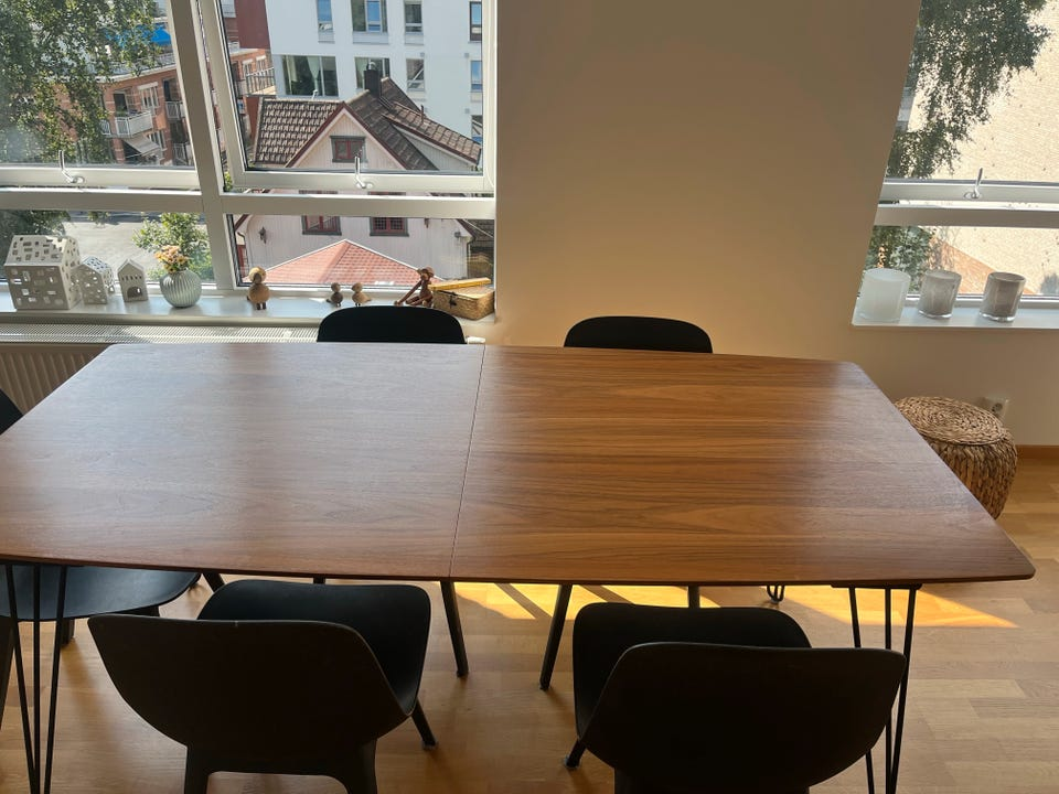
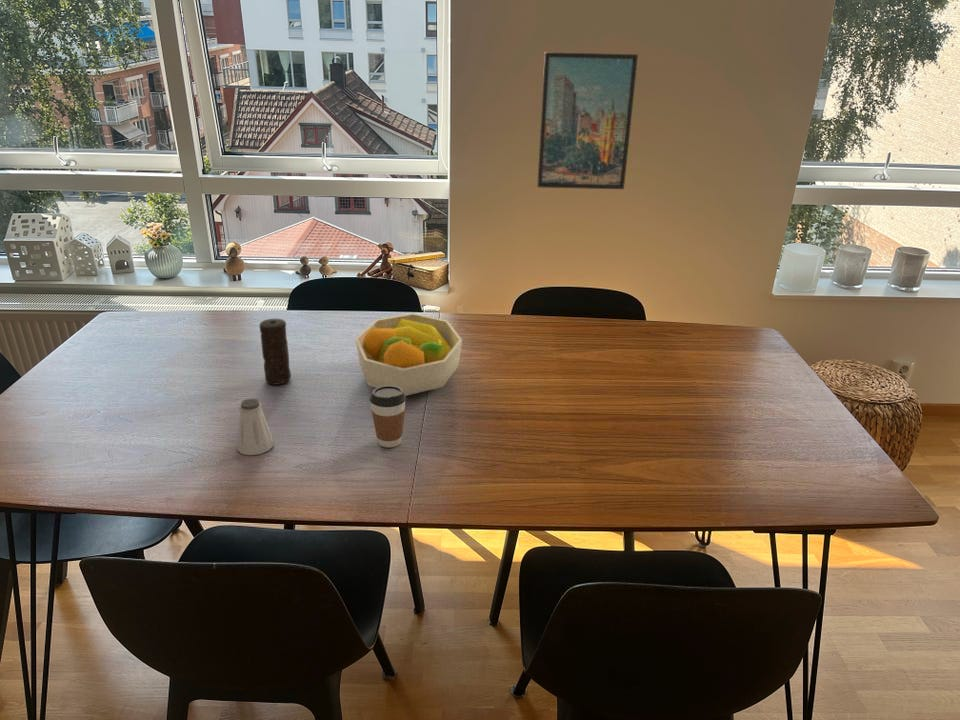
+ candle (275, 351)
+ coffee cup (388, 417)
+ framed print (585, 123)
+ fruit bowl (408, 348)
+ saltshaker (252, 424)
